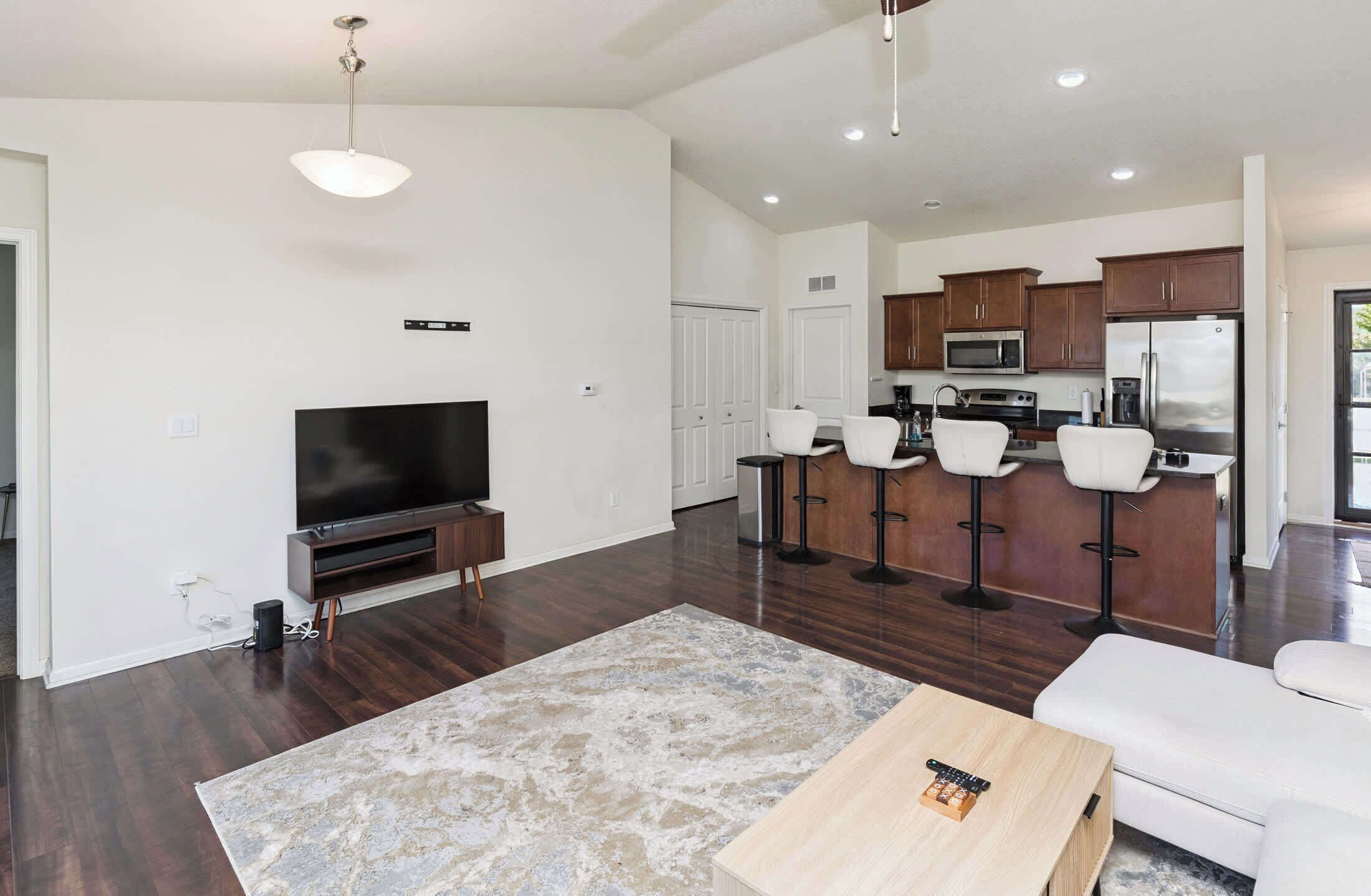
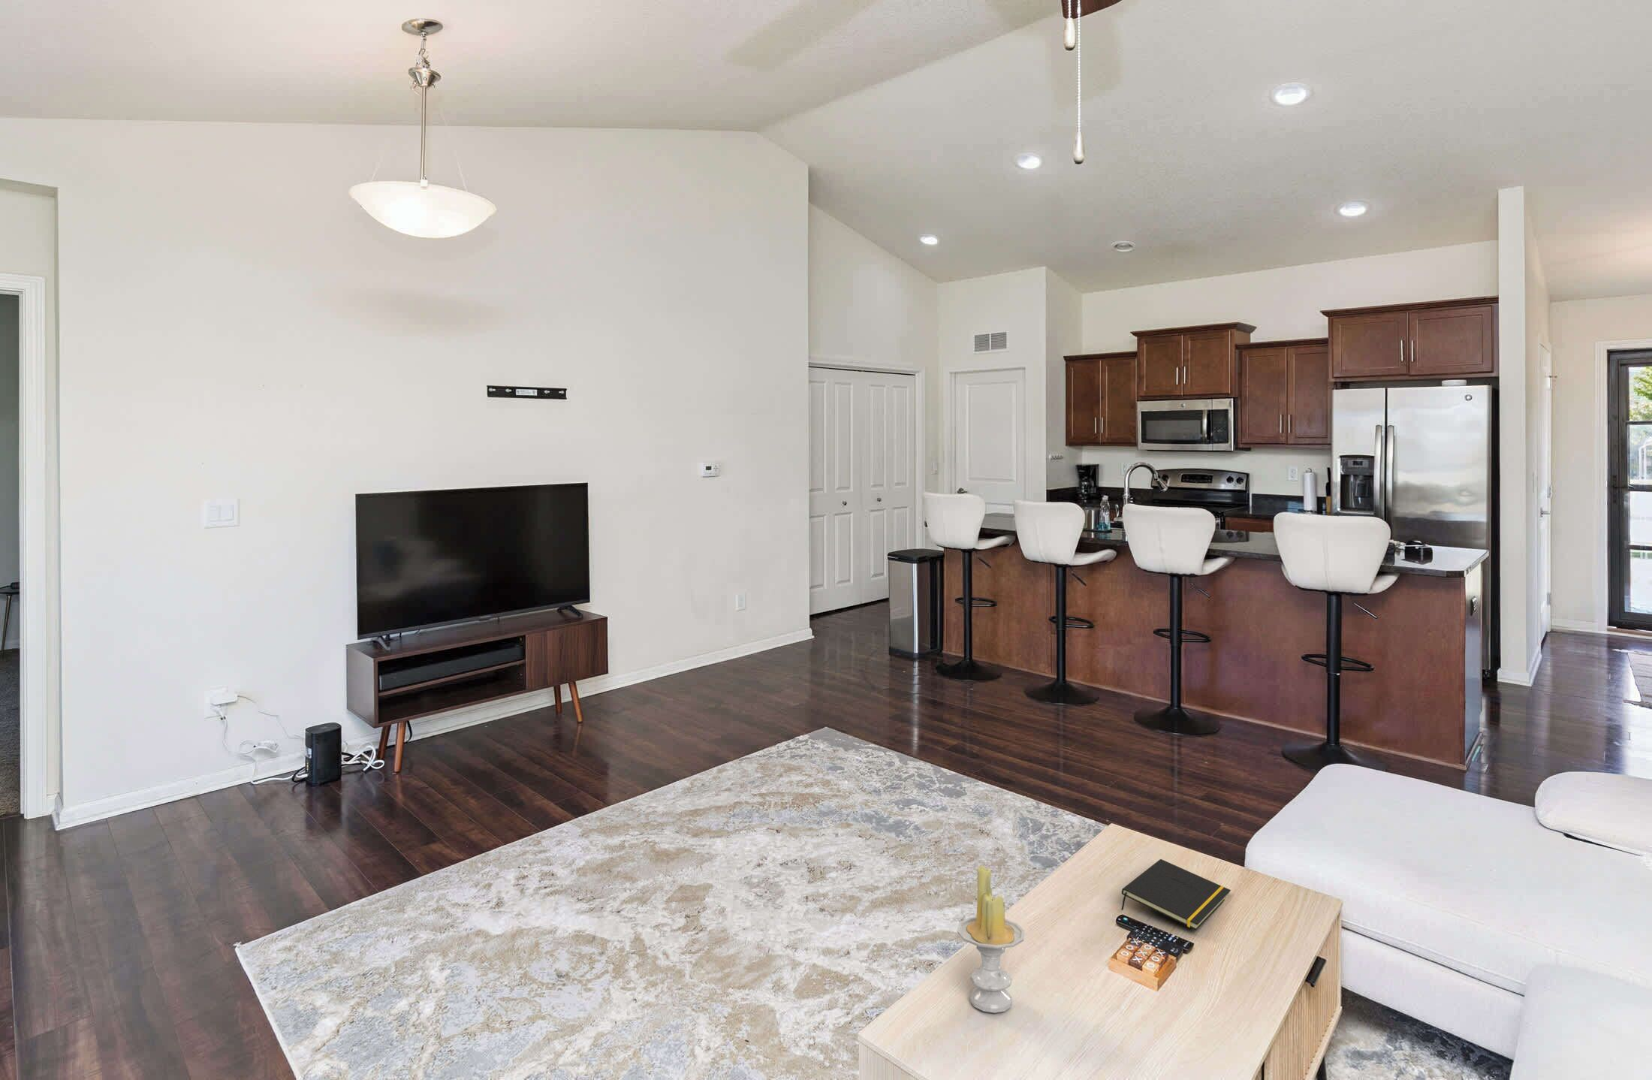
+ candle (990, 935)
+ notepad (1177, 892)
